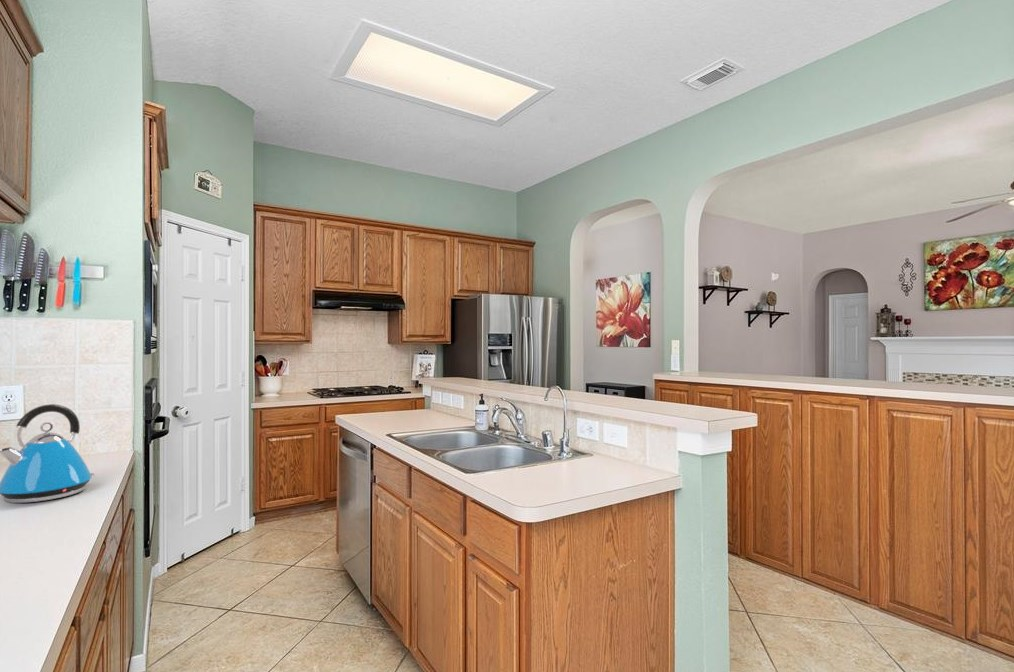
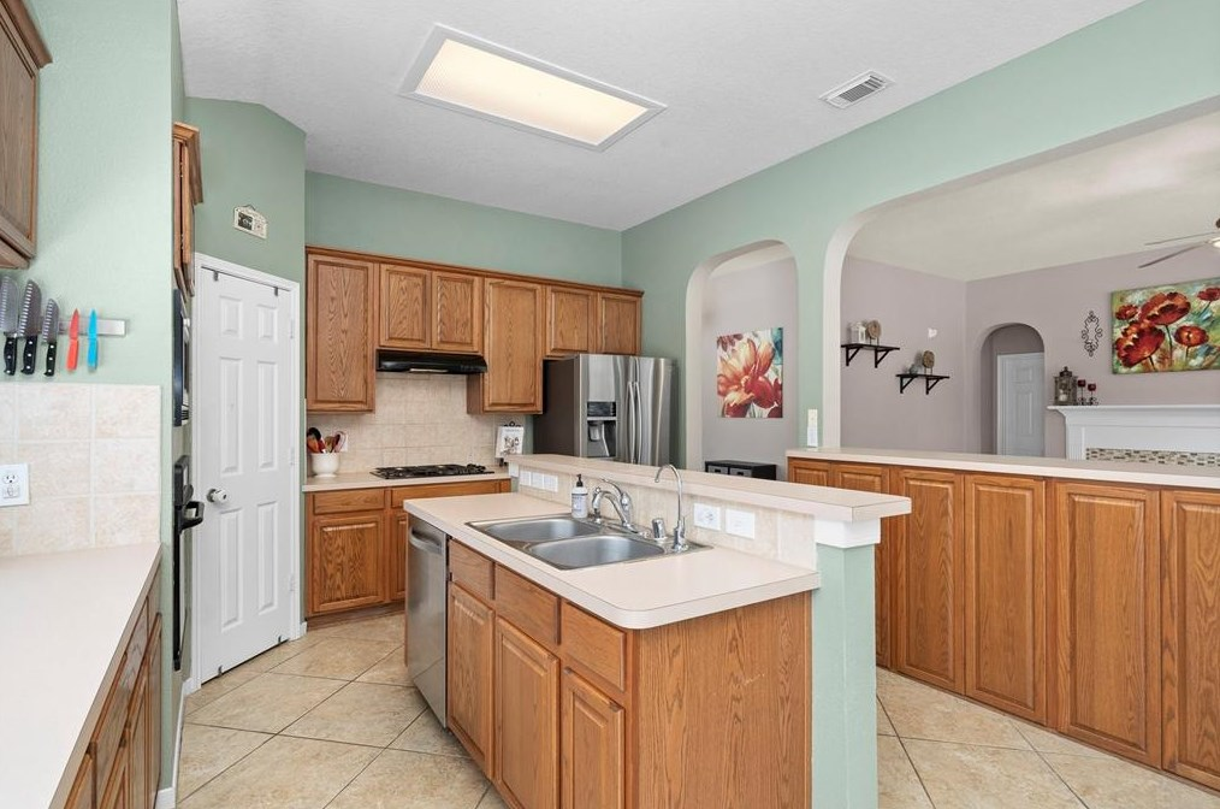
- kettle (49, 448)
